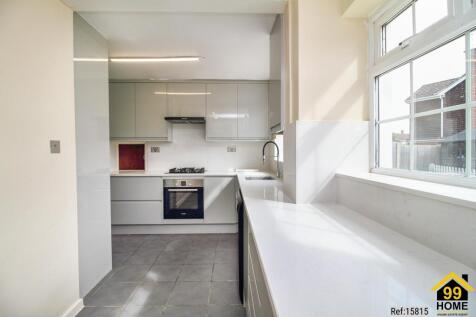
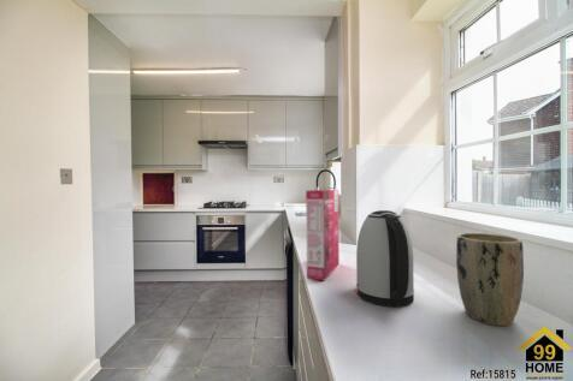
+ cereal box (324, 230)
+ plant pot (488, 276)
+ kettle (388, 255)
